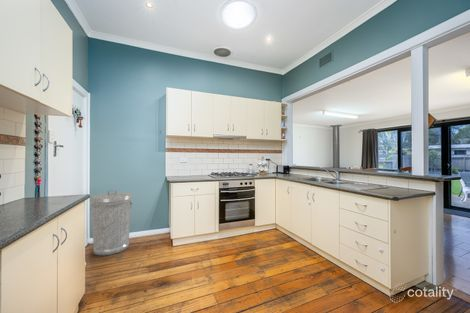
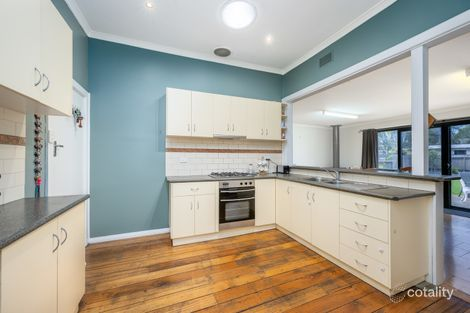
- trash can (112, 219)
